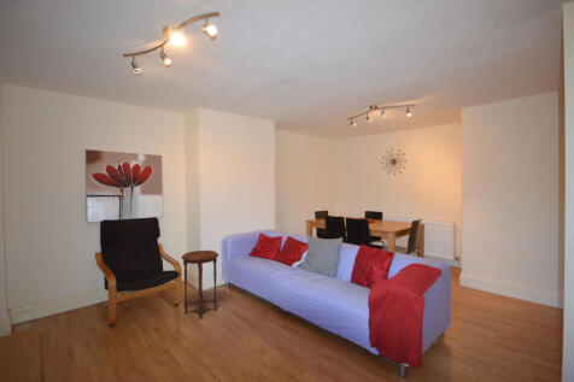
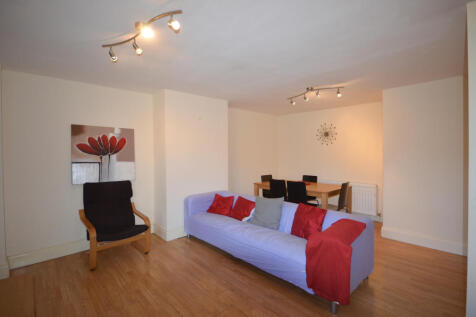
- side table (200, 283)
